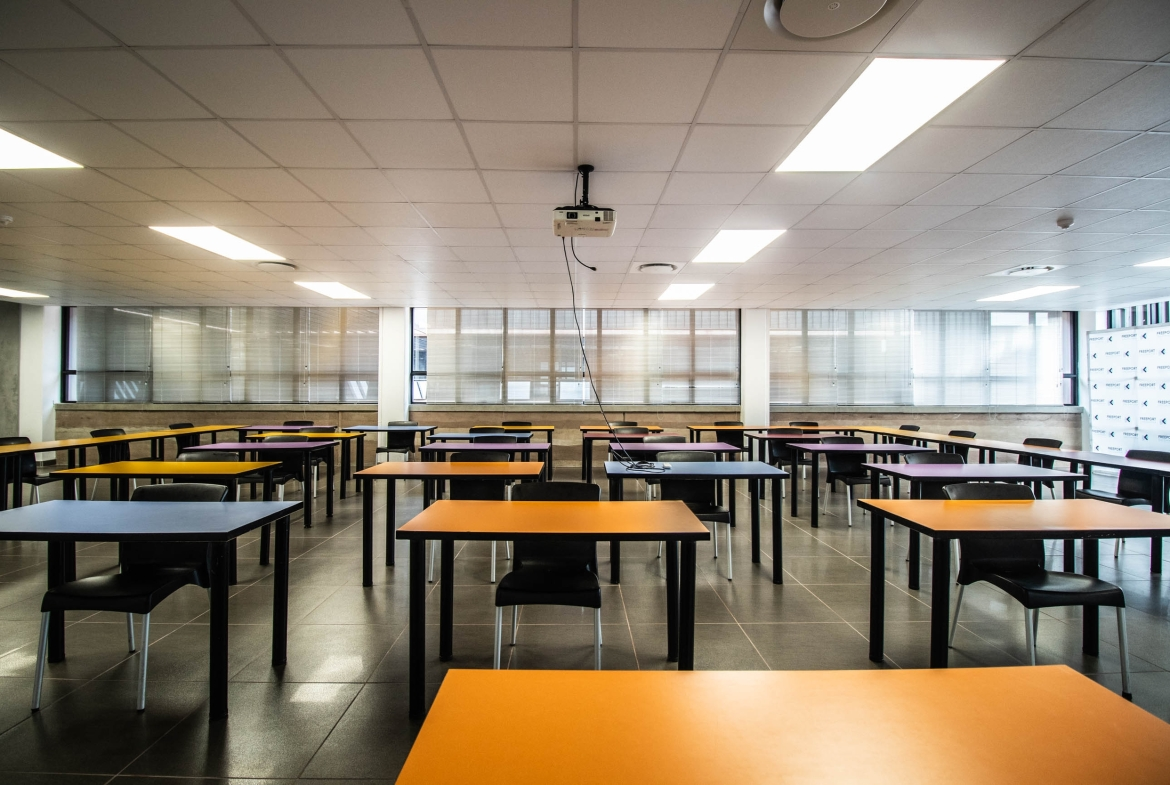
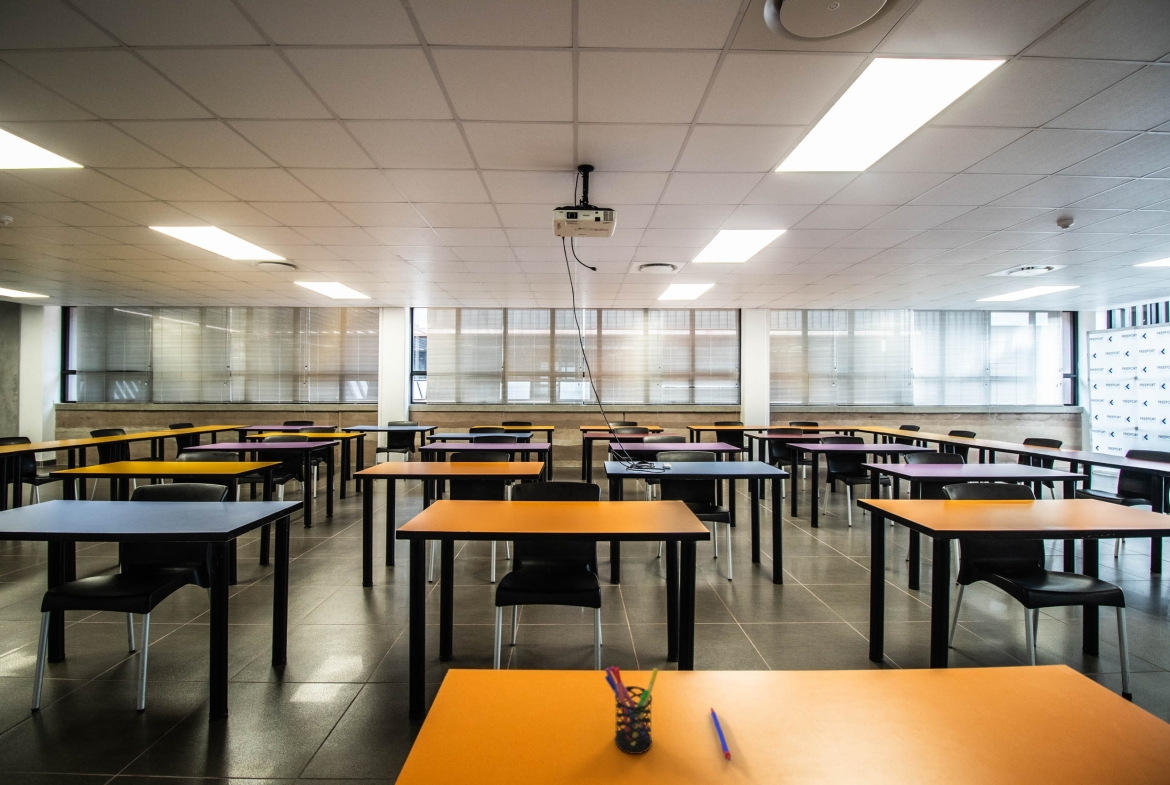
+ pen (719, 731)
+ pen holder (633, 705)
